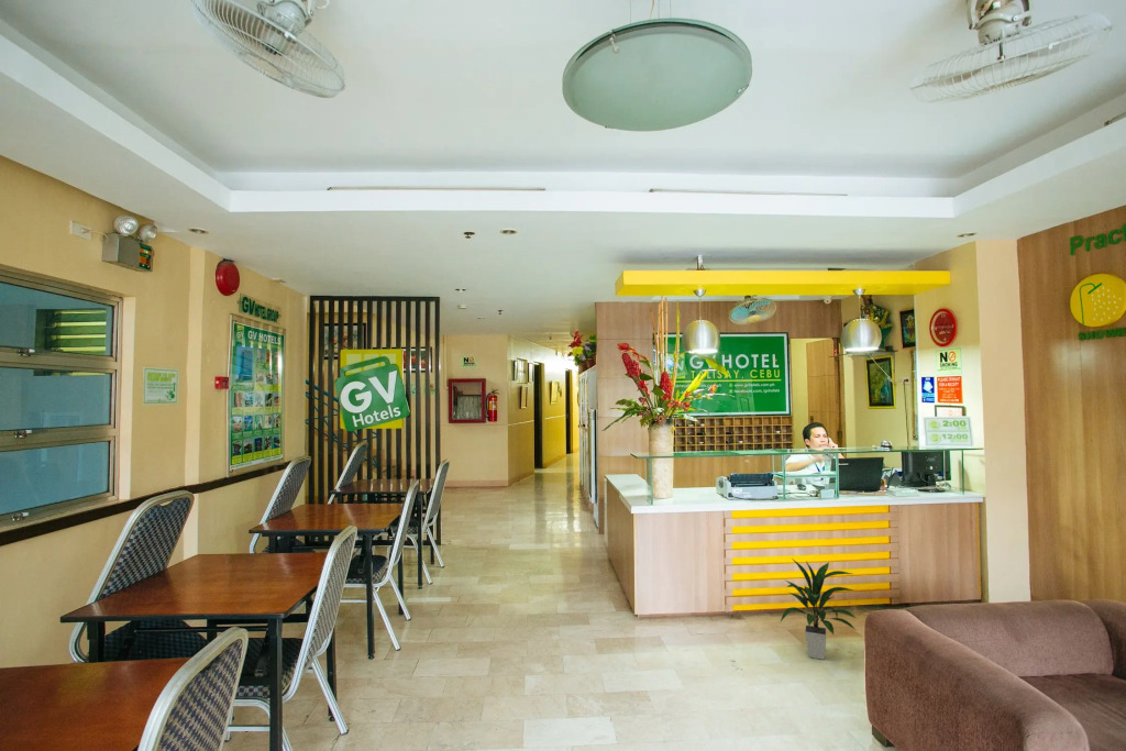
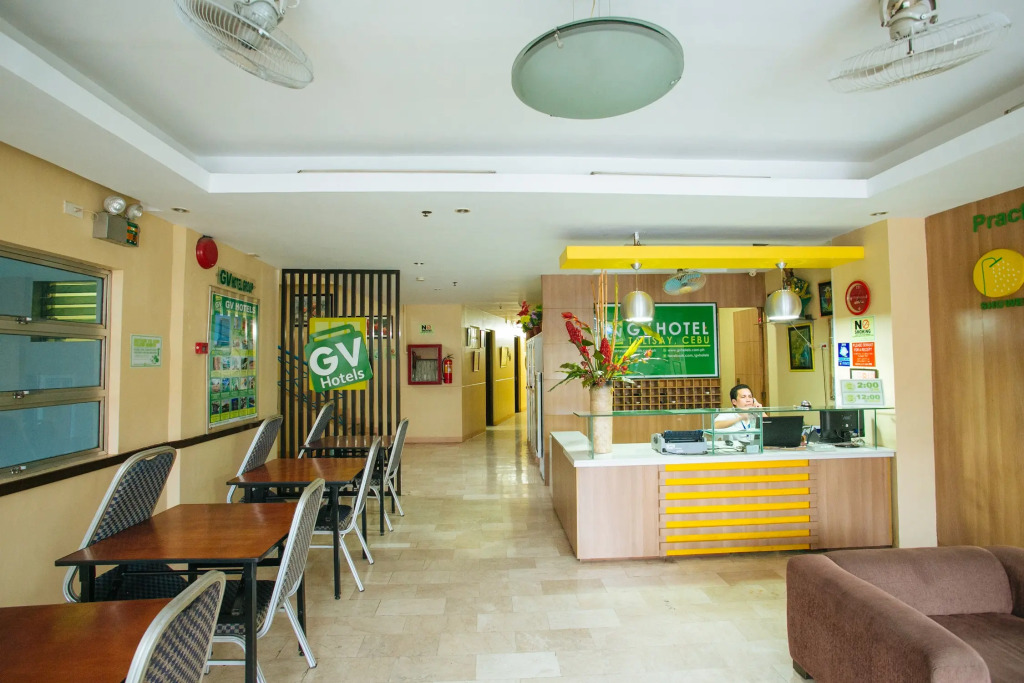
- indoor plant (818, 606)
